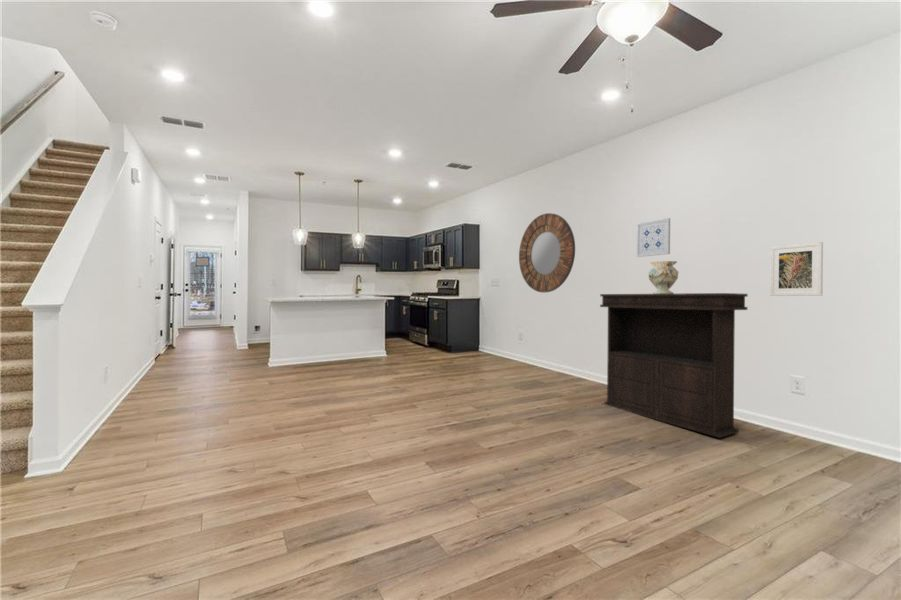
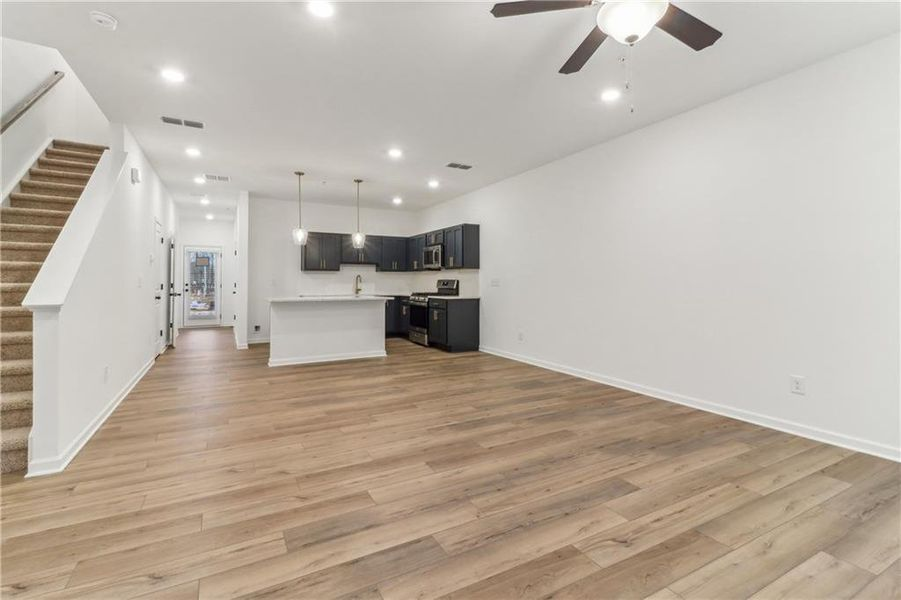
- decorative vase (663, 278)
- console table (664, 355)
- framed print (795, 270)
- home mirror (544, 253)
- wall art (652, 238)
